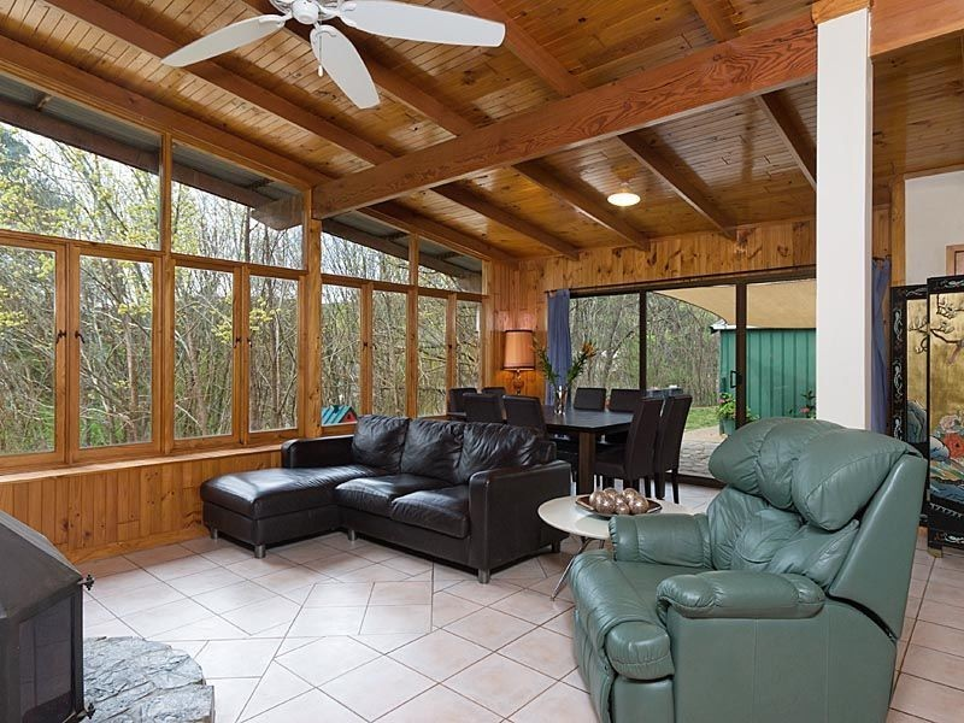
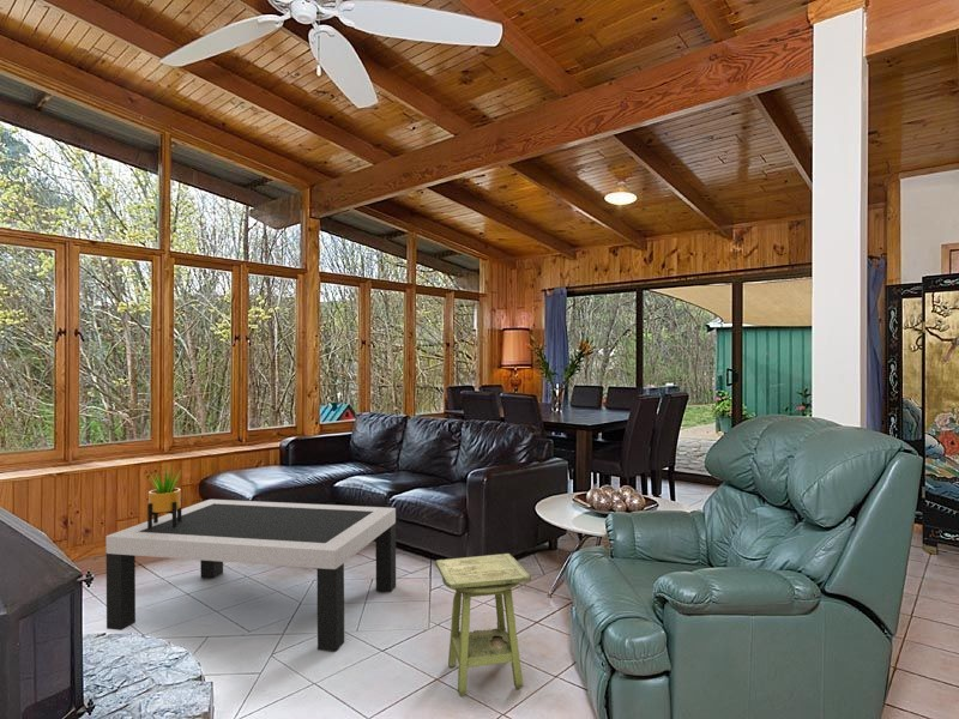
+ coffee table (263, 563)
+ side table (484, 629)
+ potted plant (164, 495)
